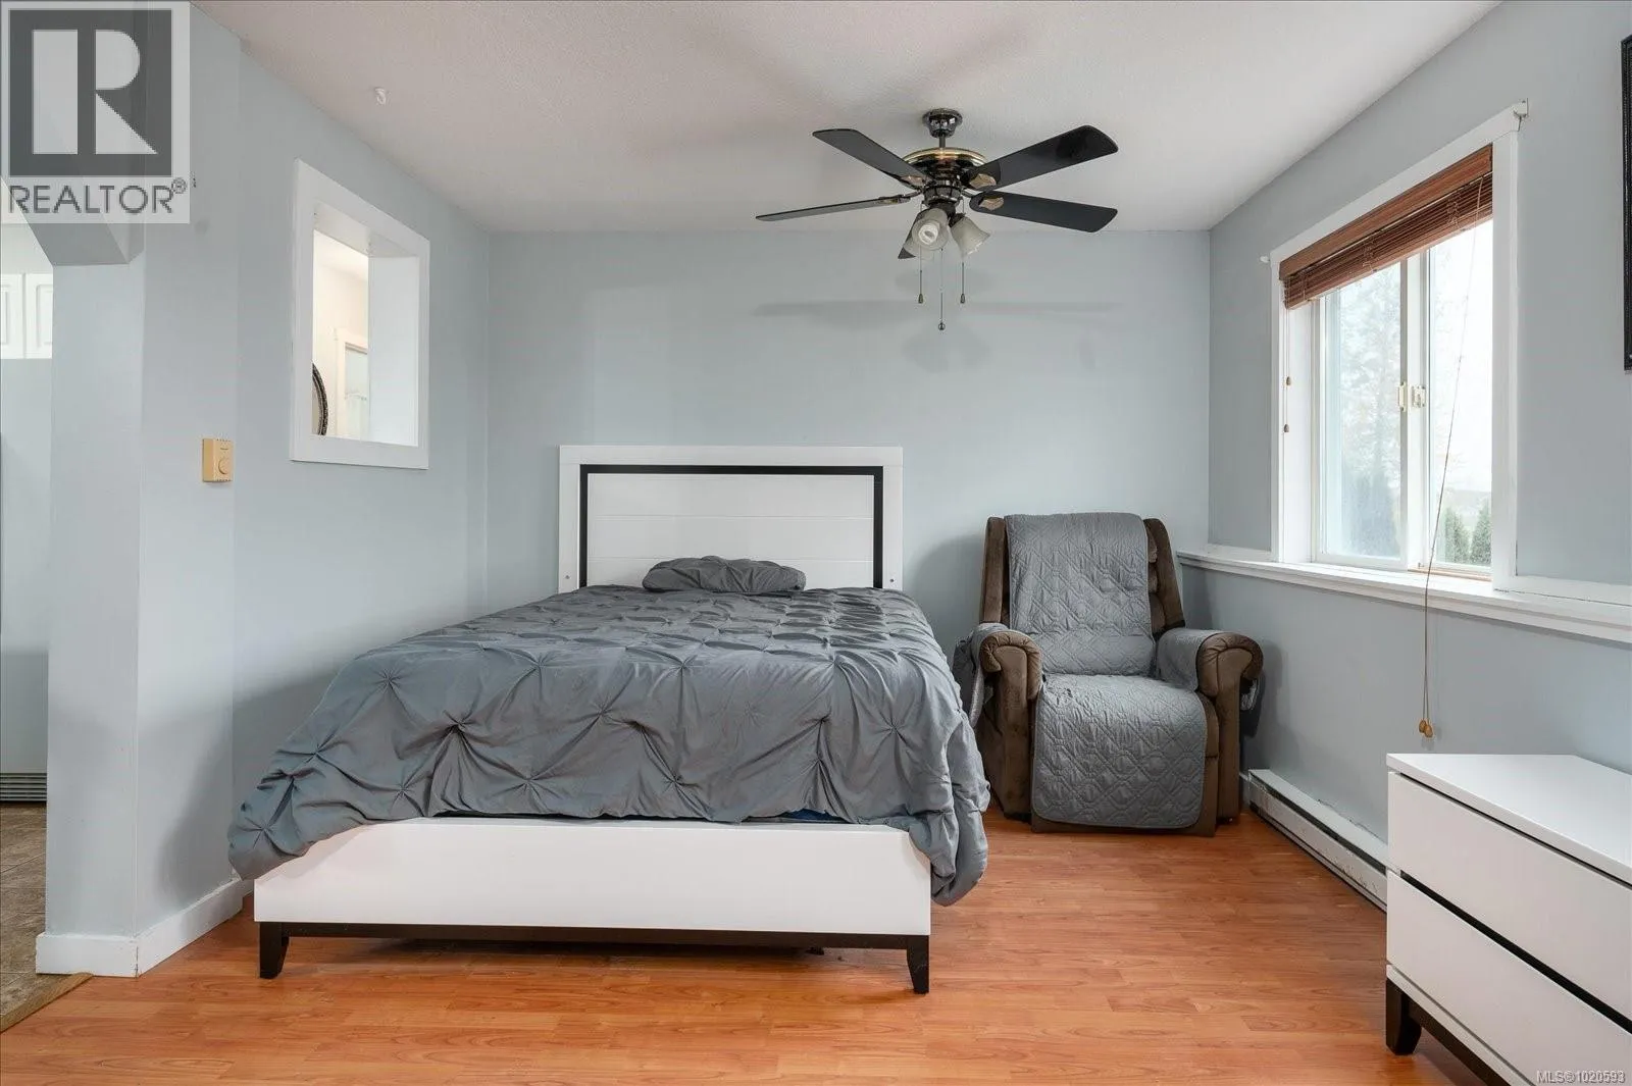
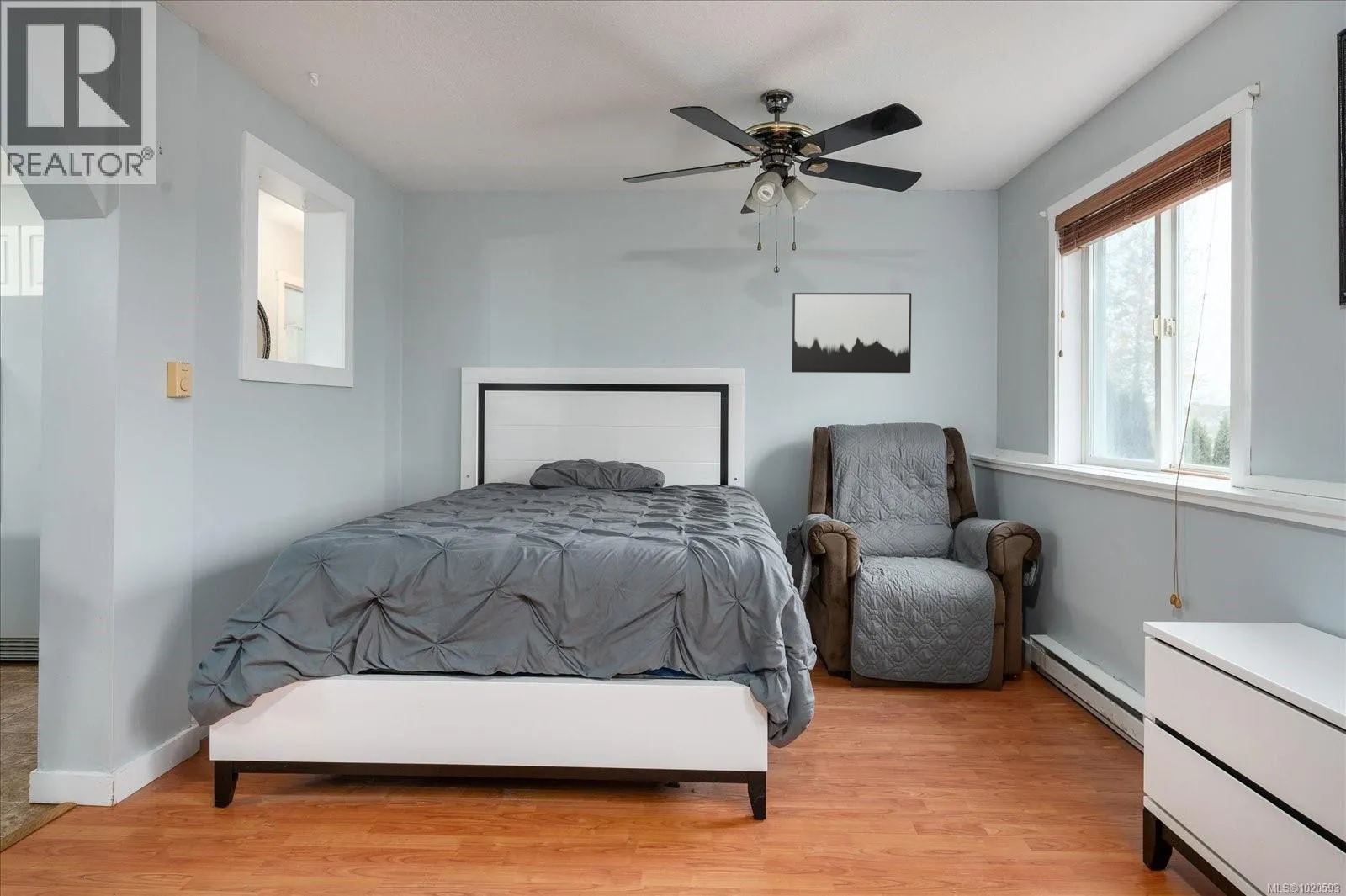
+ wall art (851, 332)
